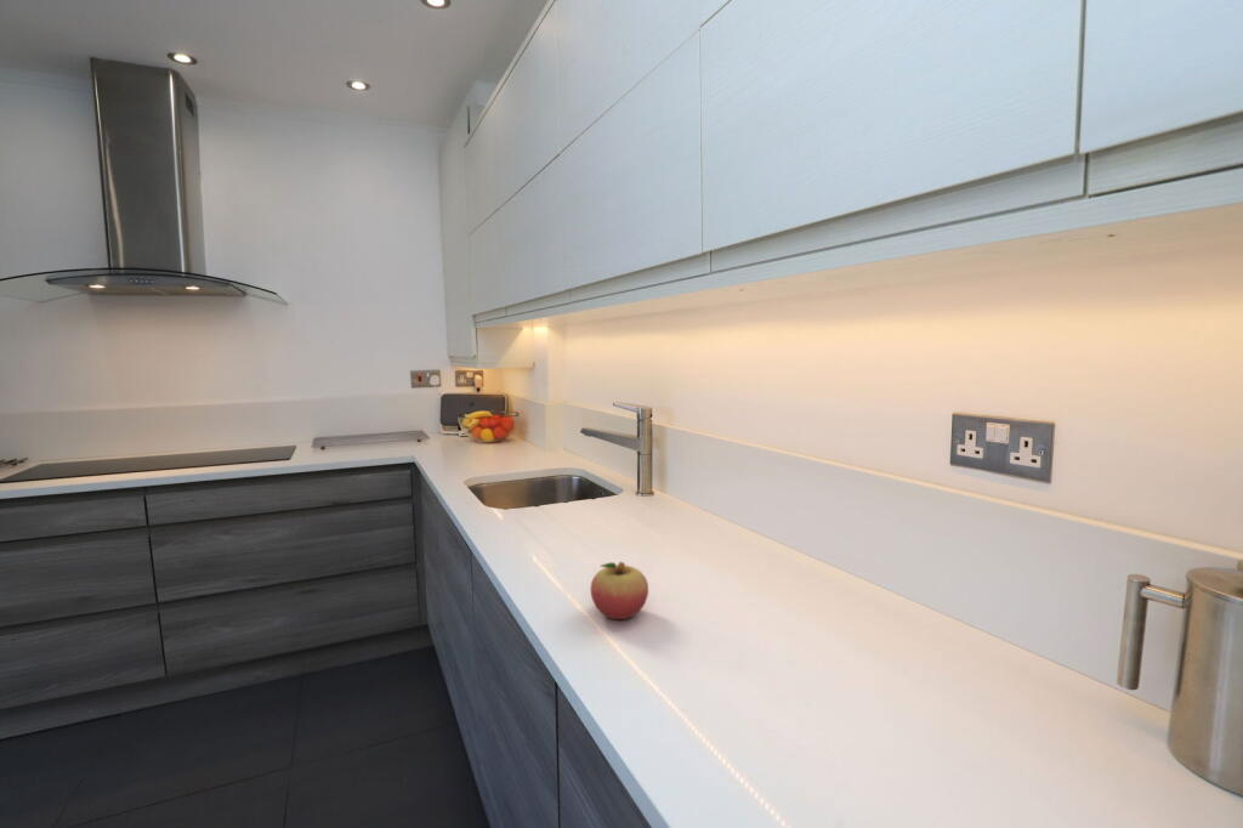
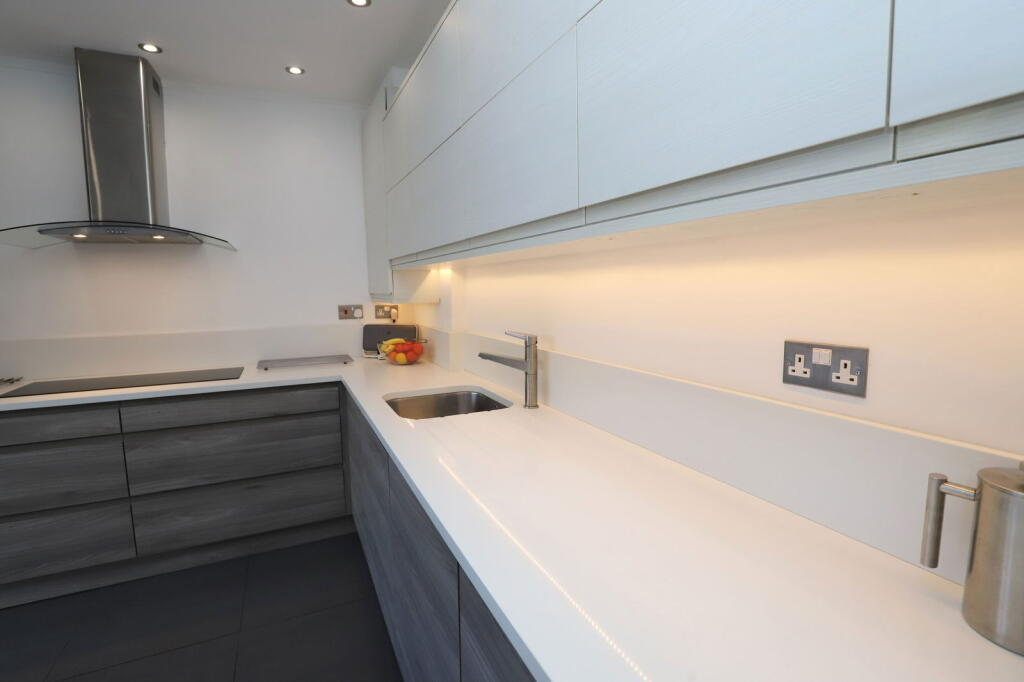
- fruit (619, 585)
